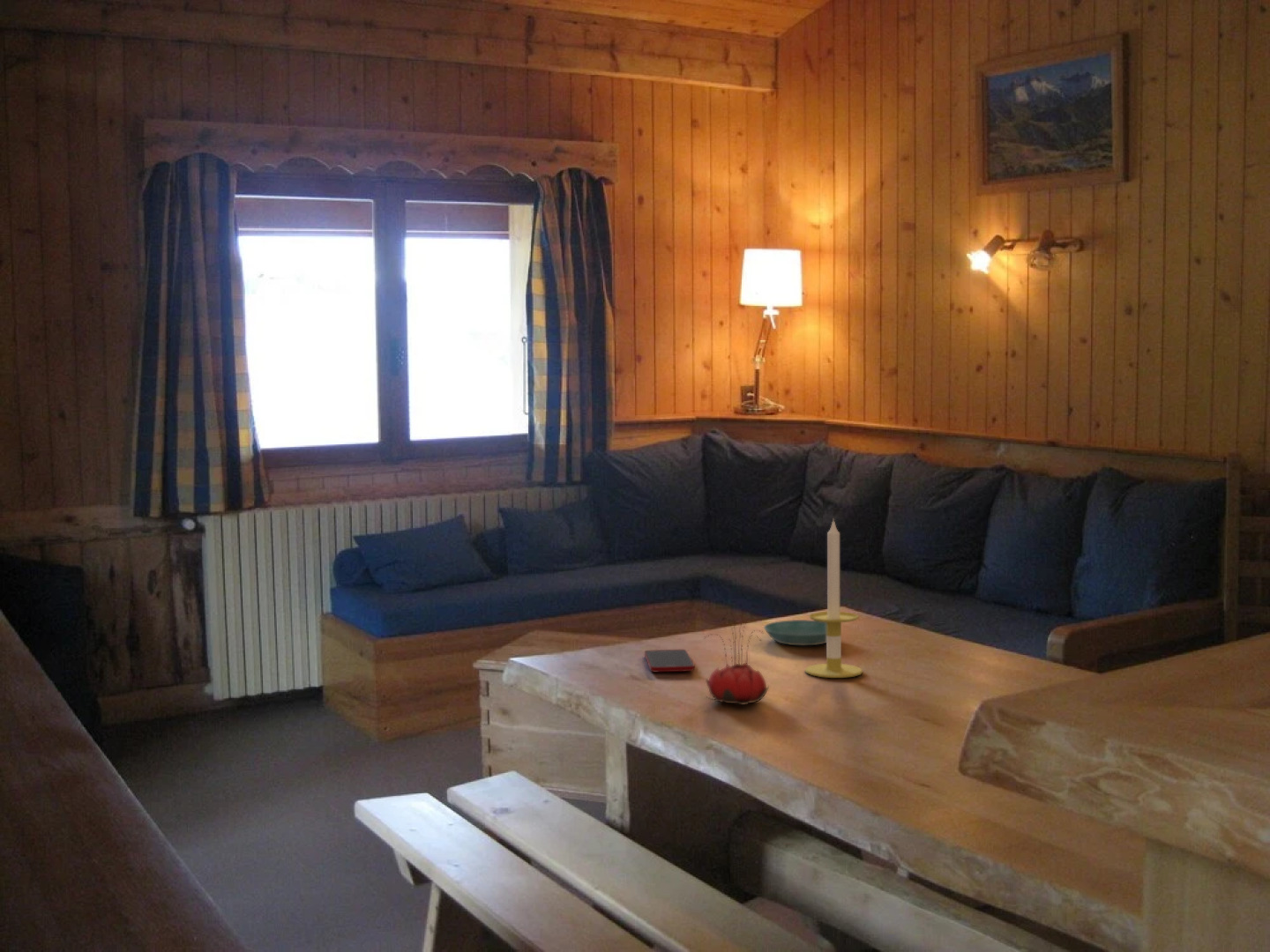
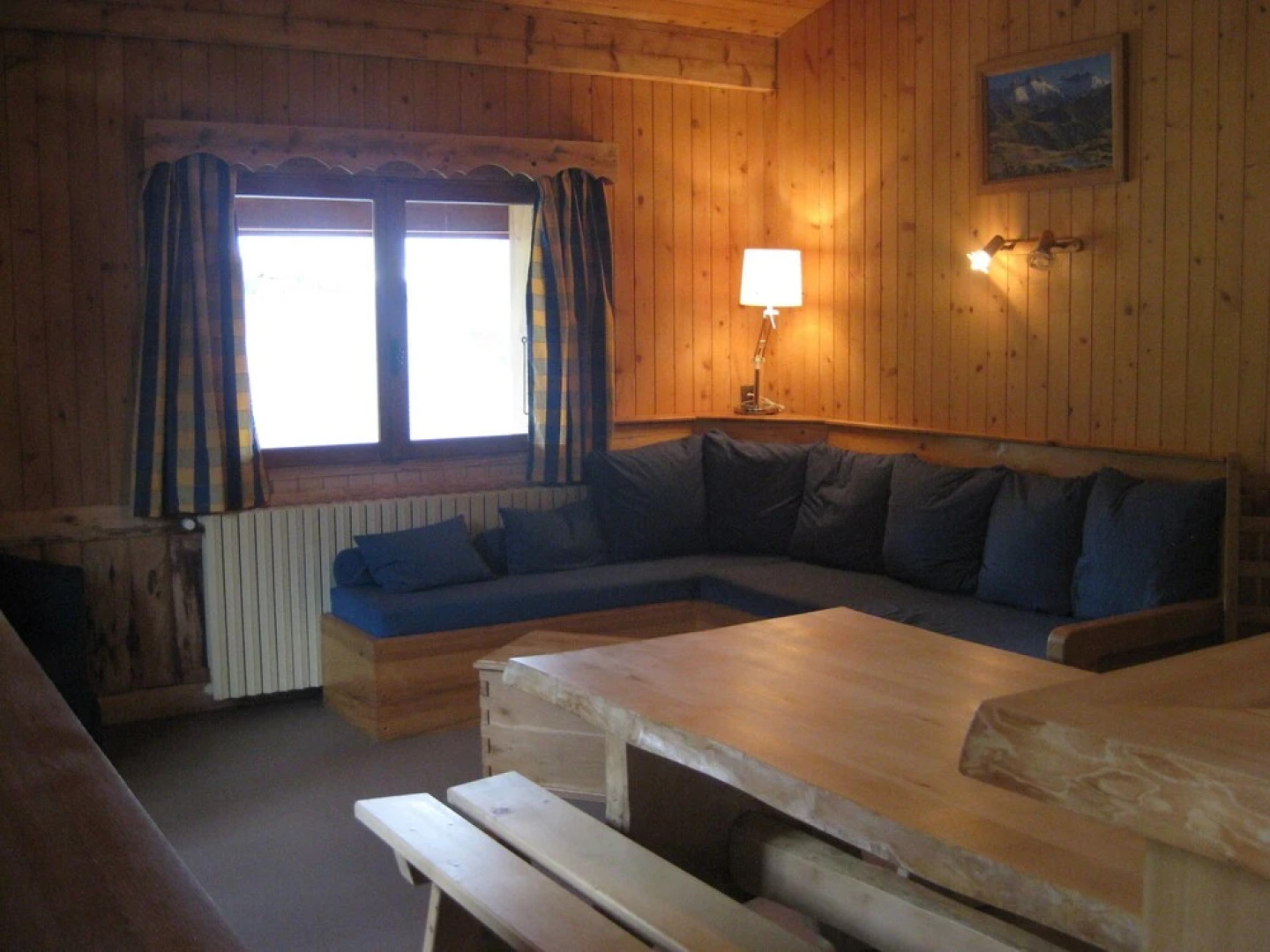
- saucer (802, 633)
- flower (738, 654)
- cell phone (669, 660)
- candle (833, 595)
